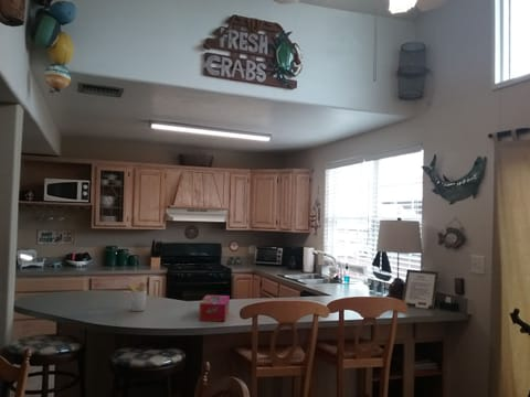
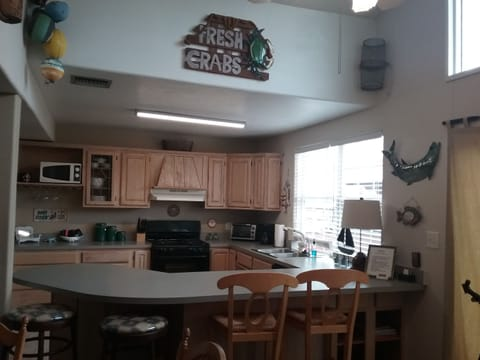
- tissue box (214, 307)
- utensil holder (134, 296)
